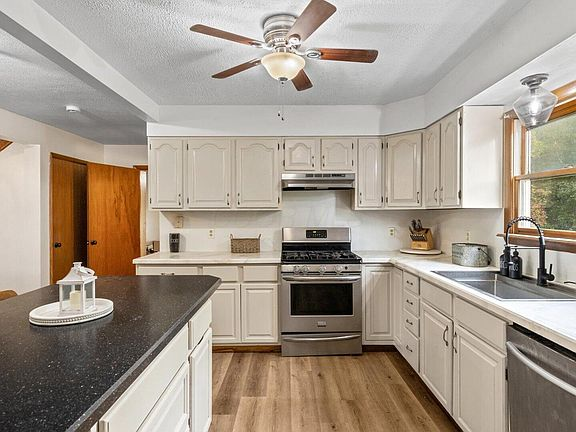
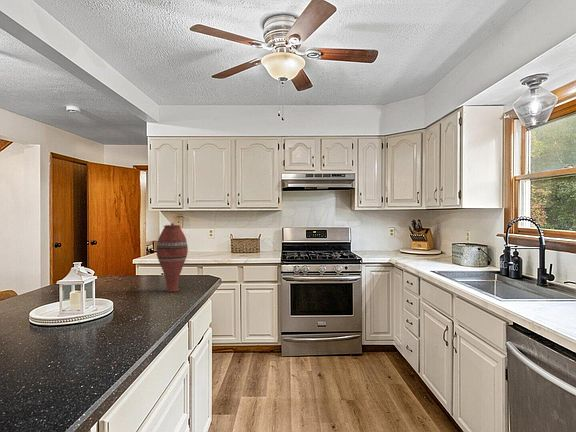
+ vase (172, 256)
